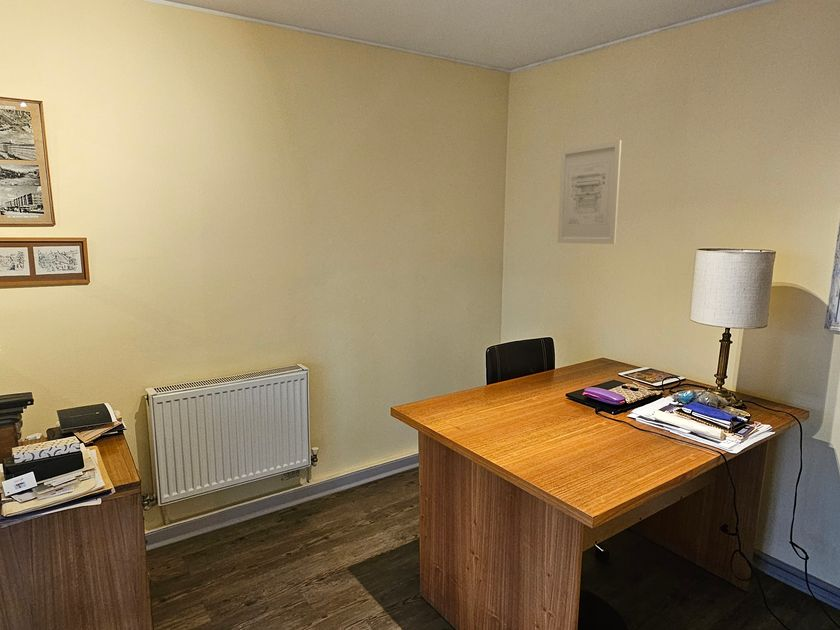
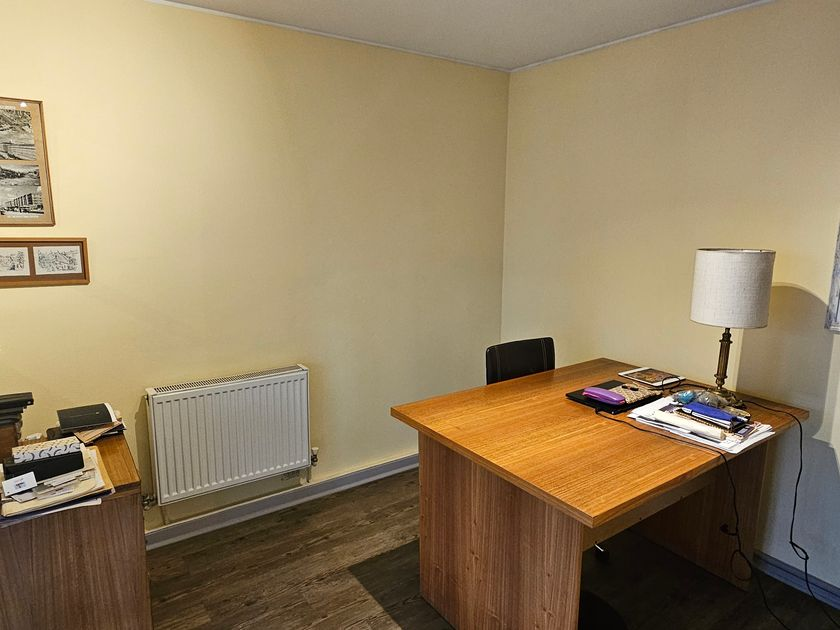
- wall art (587, 195)
